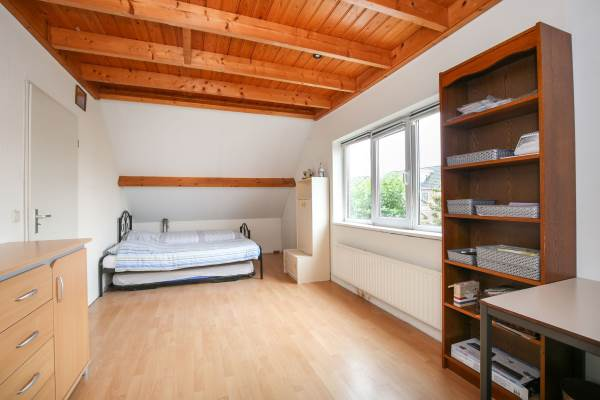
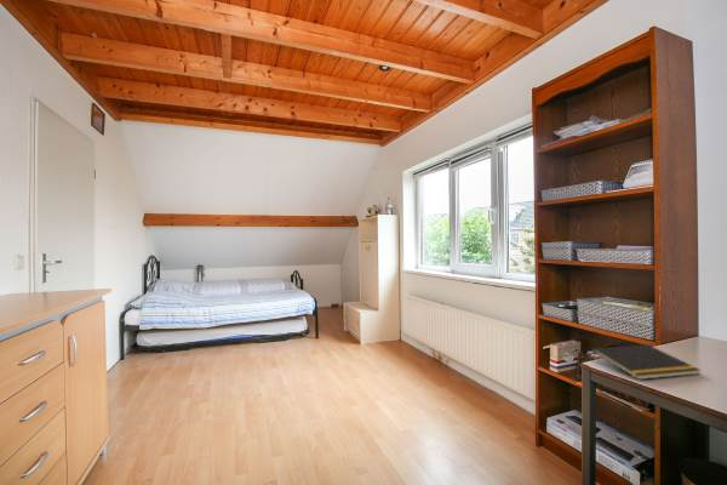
+ notepad (643, 360)
